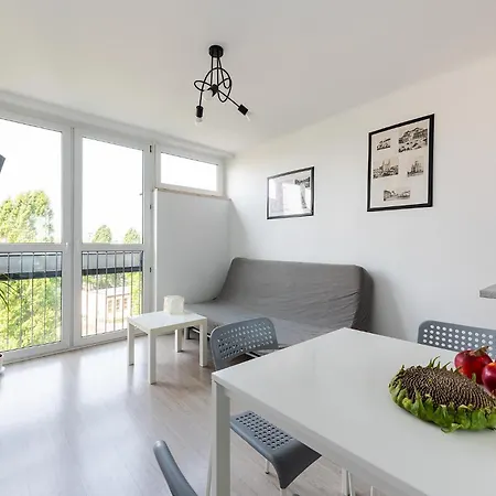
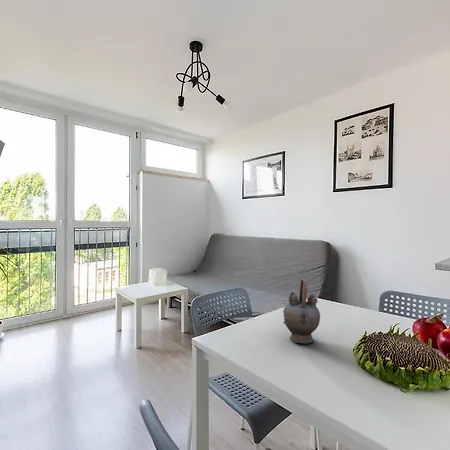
+ teapot (301, 310)
